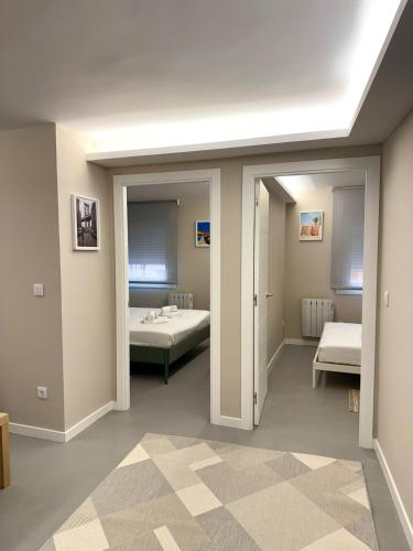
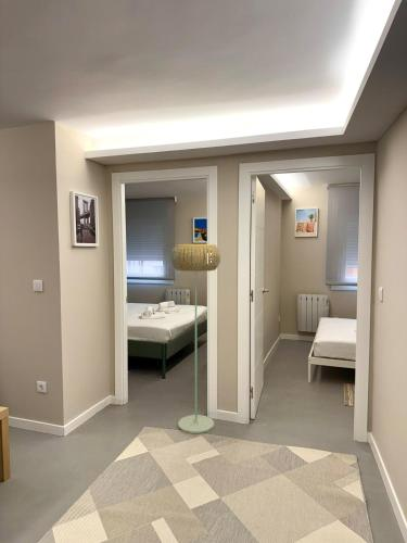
+ floor lamp (195, 336)
